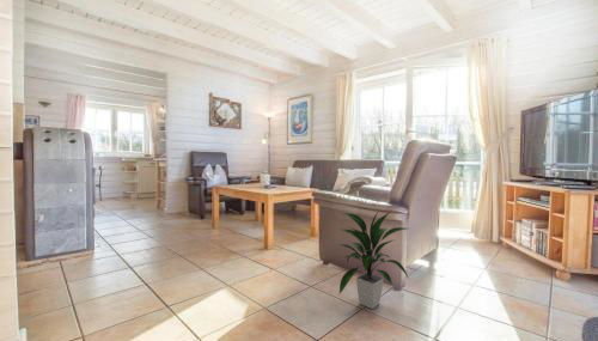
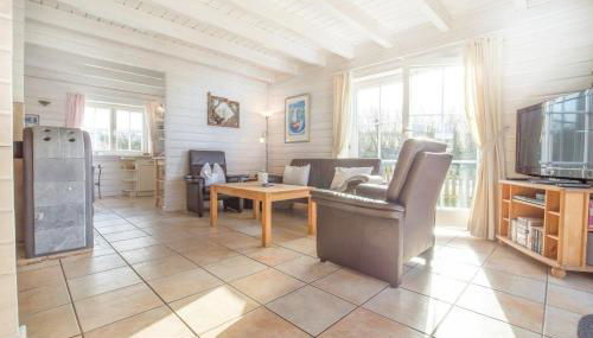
- indoor plant (366, 255)
